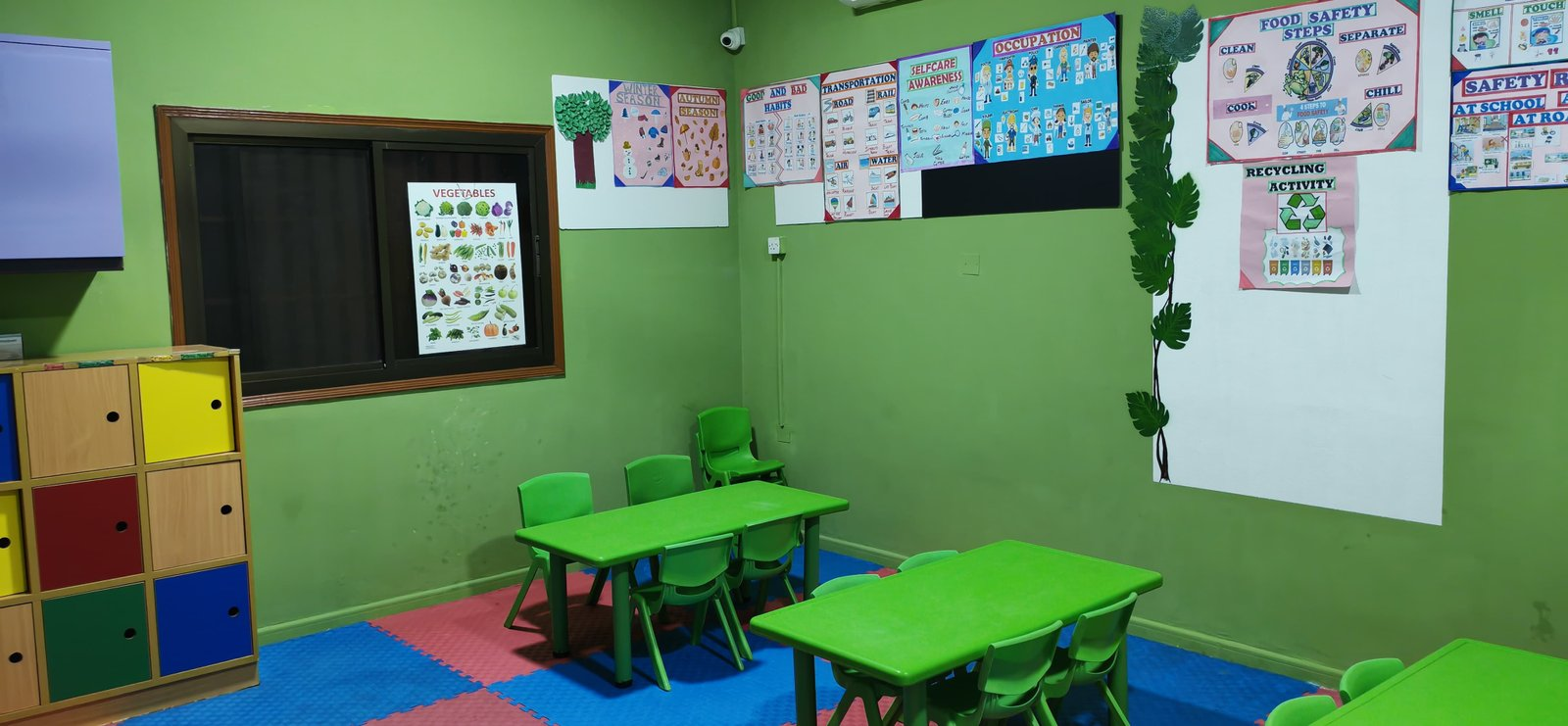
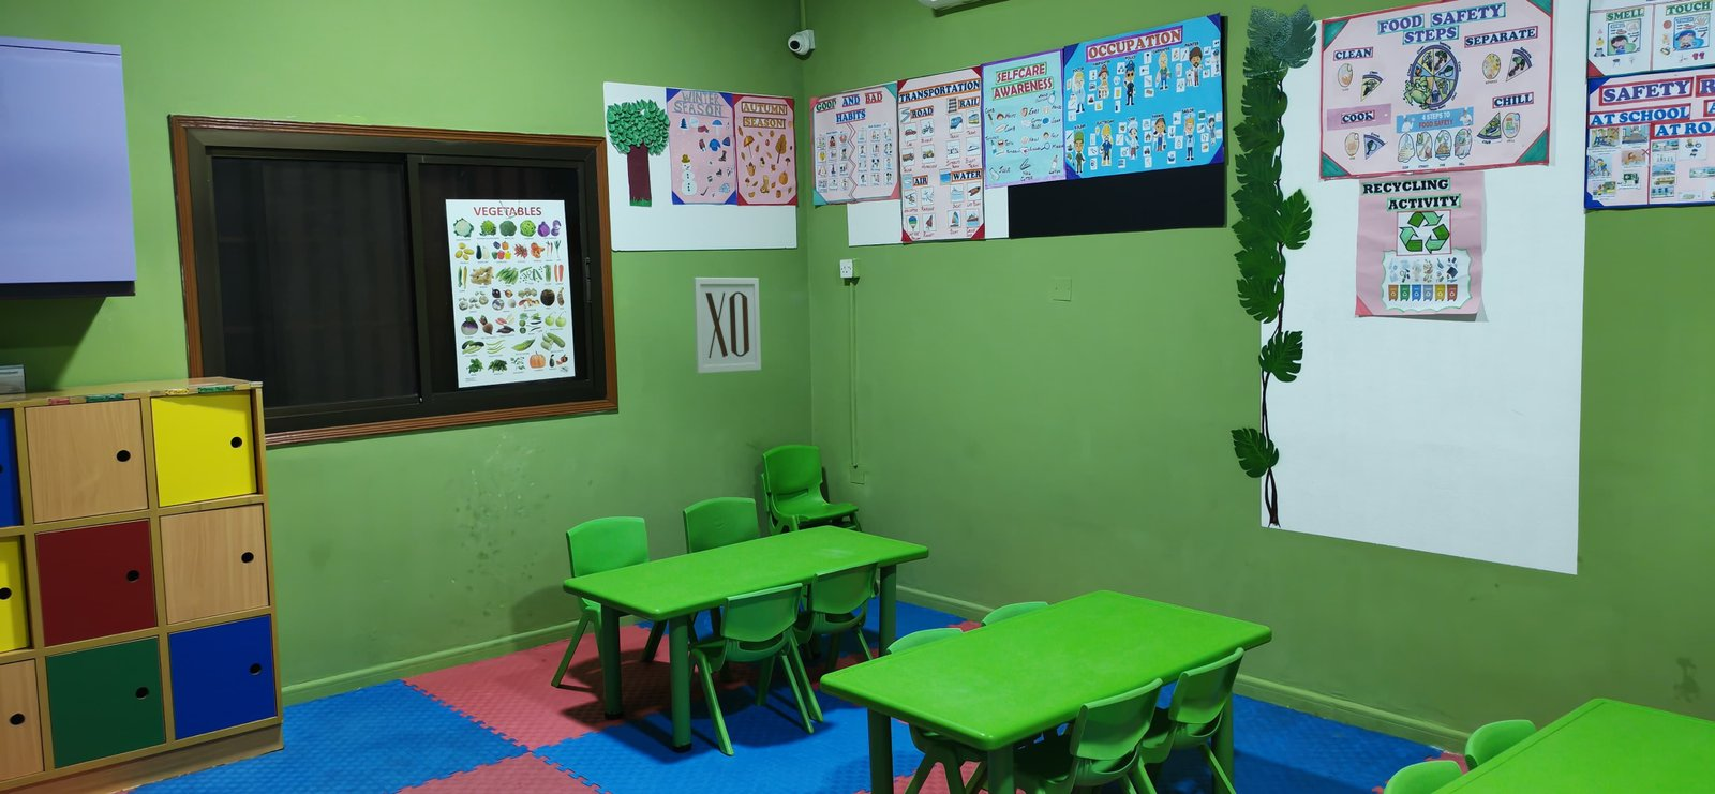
+ wall art (727, 325)
